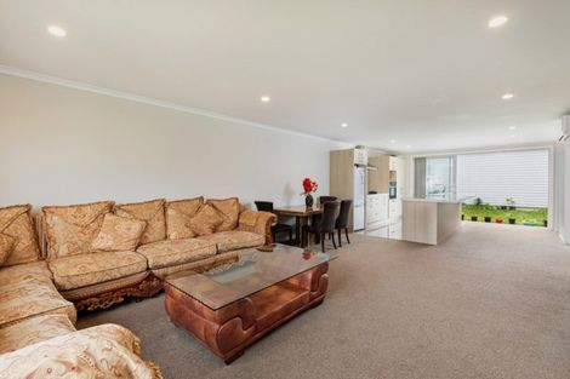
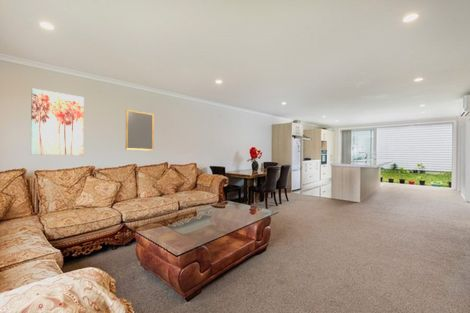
+ home mirror (140, 131)
+ wall art (59, 124)
